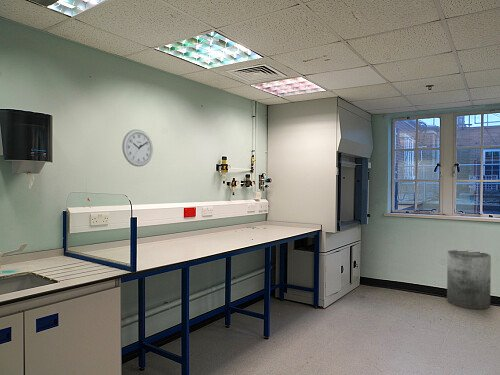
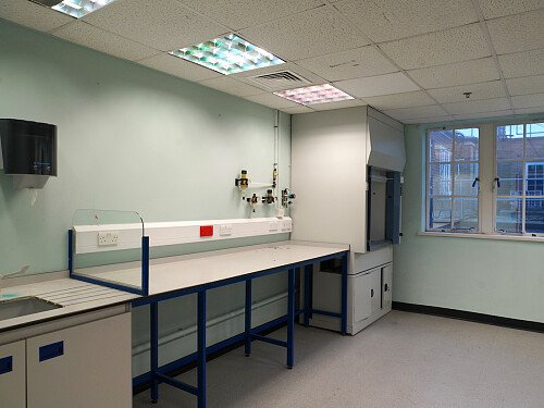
- trash can (468, 278)
- wall clock (138, 148)
